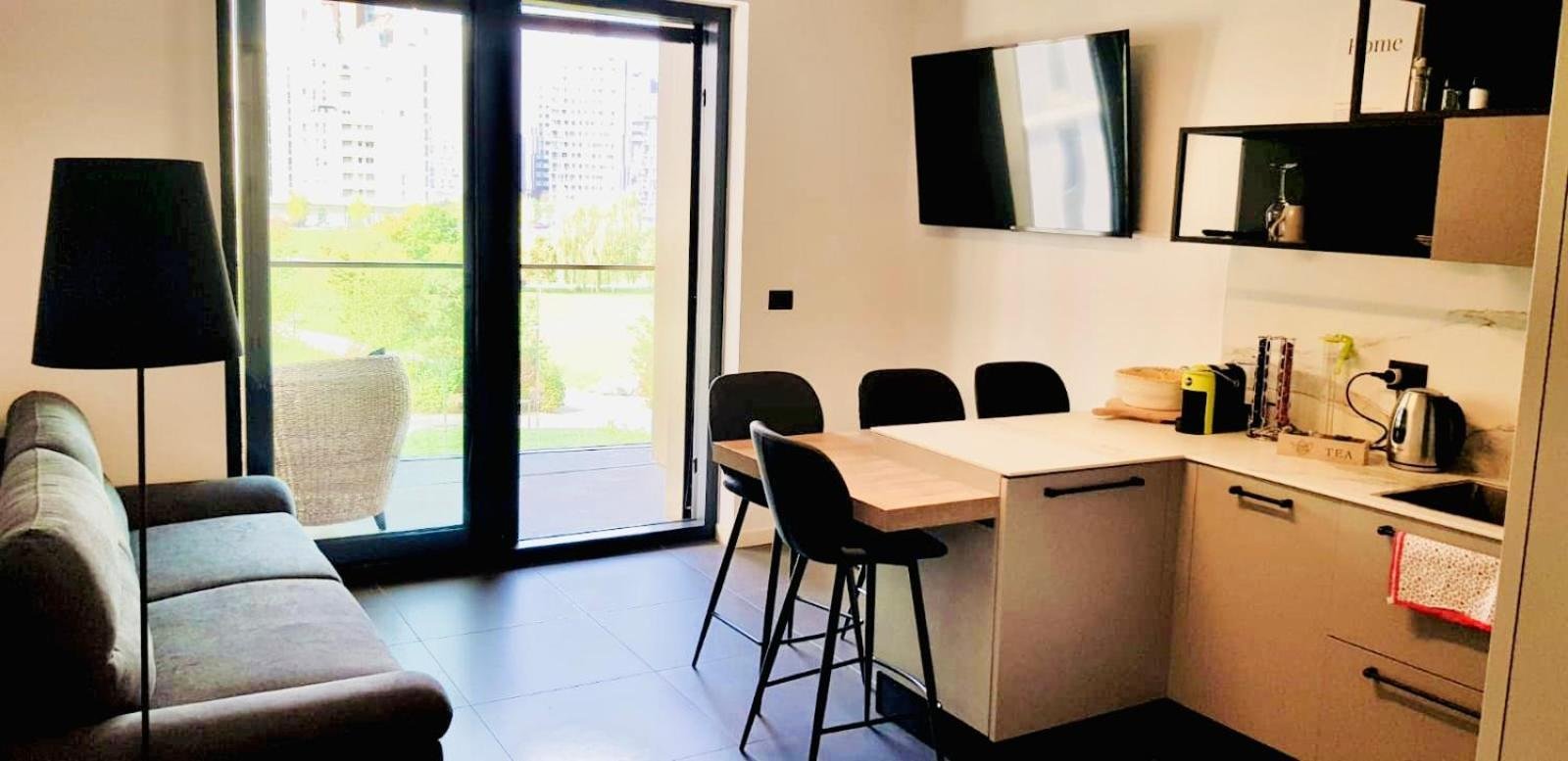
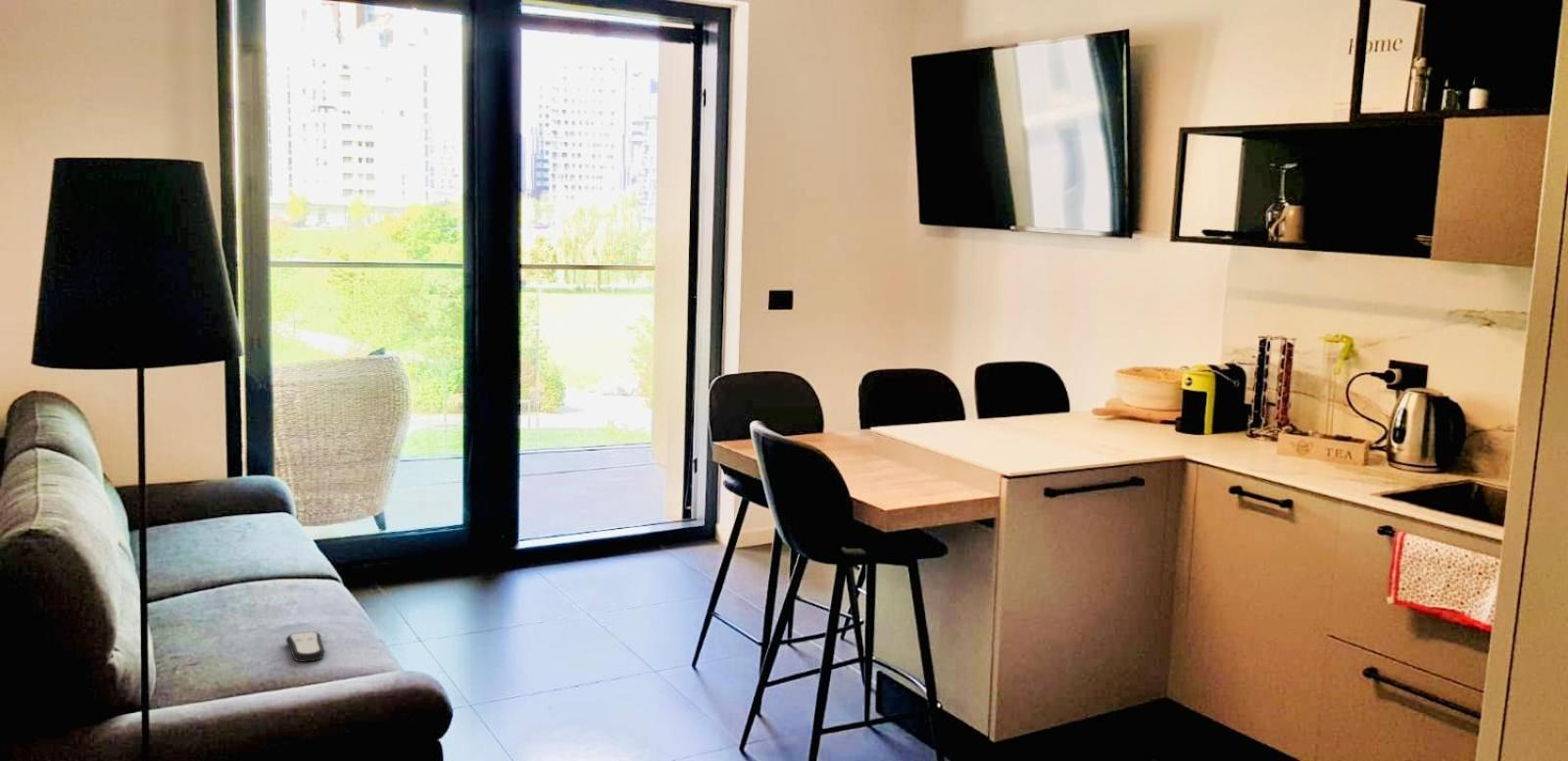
+ remote control (306, 645)
